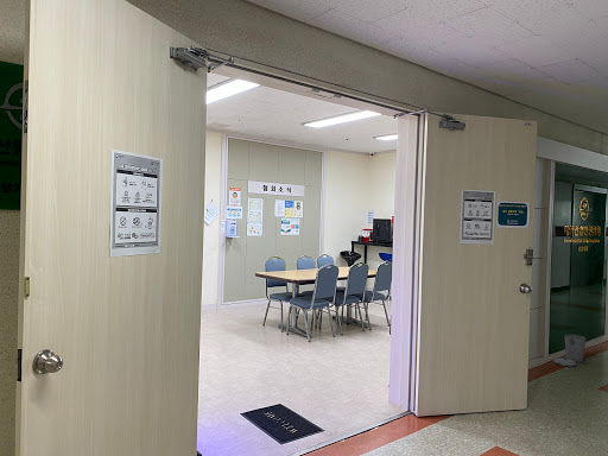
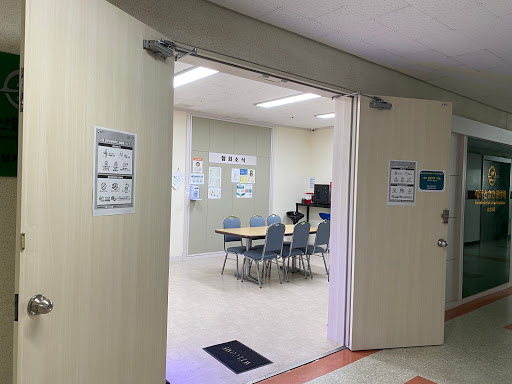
- trash can (570, 349)
